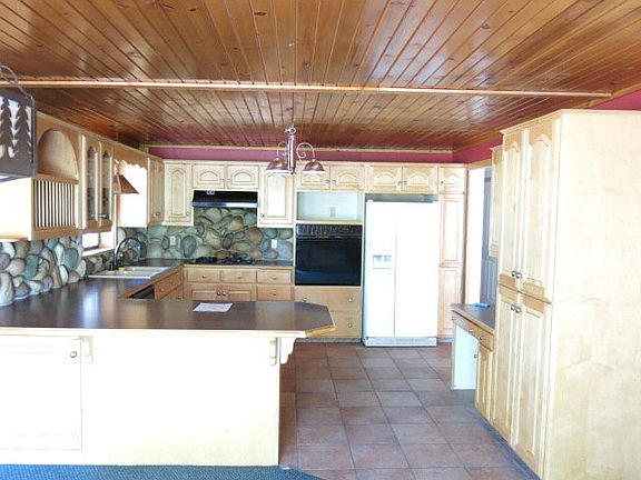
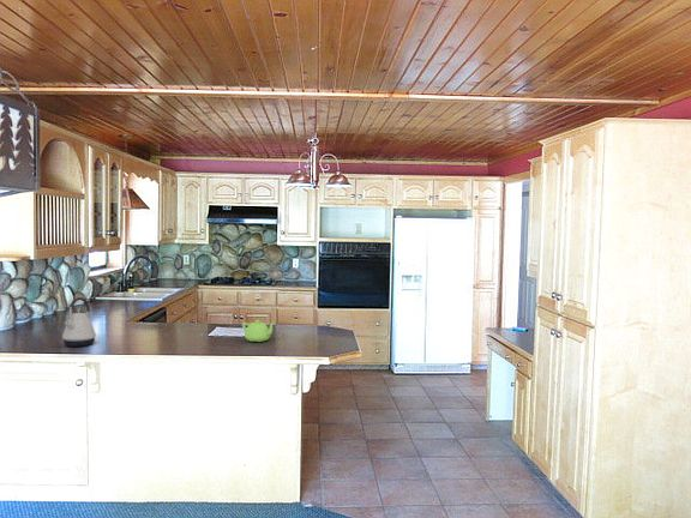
+ kettle (78, 320)
+ teapot (258, 330)
